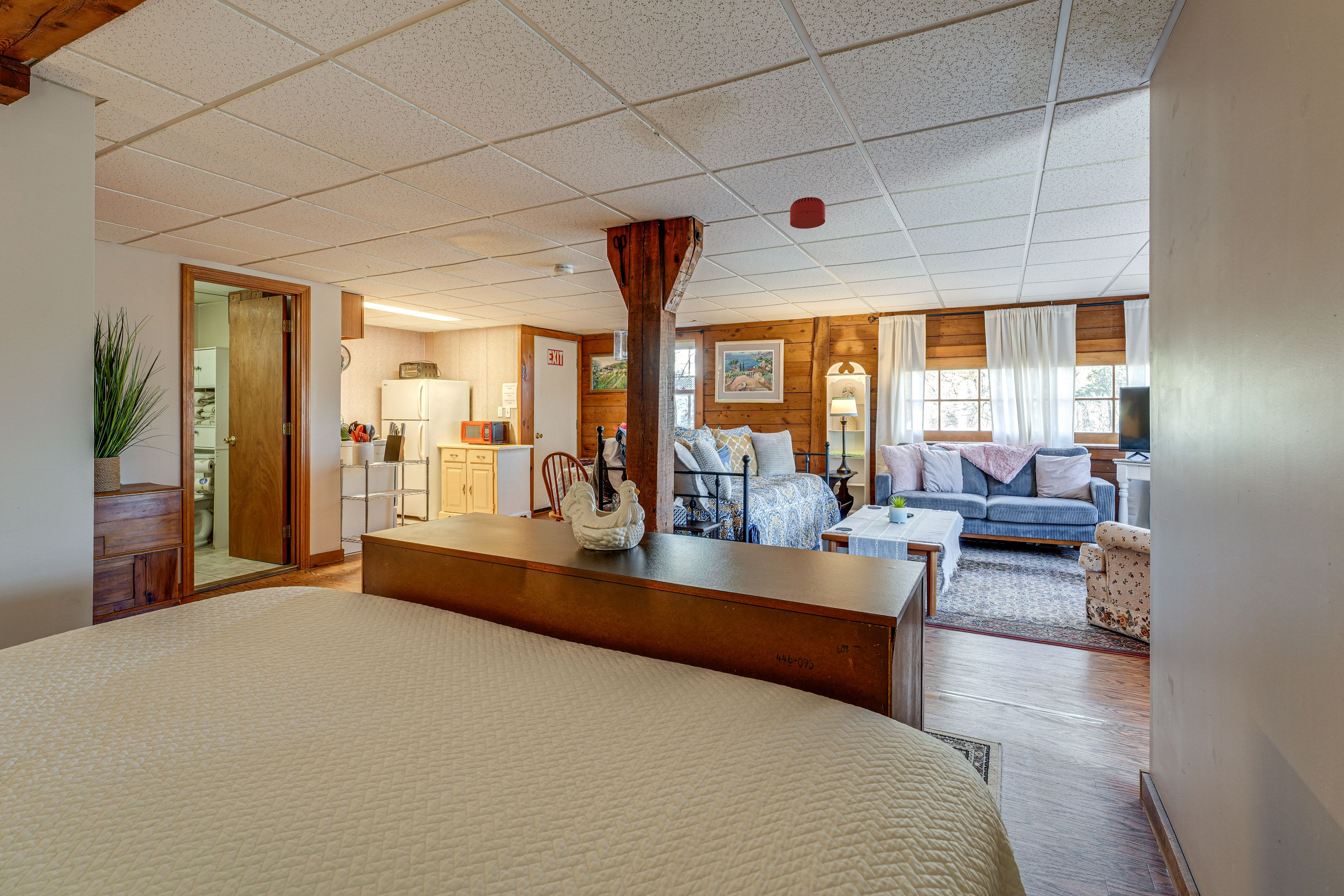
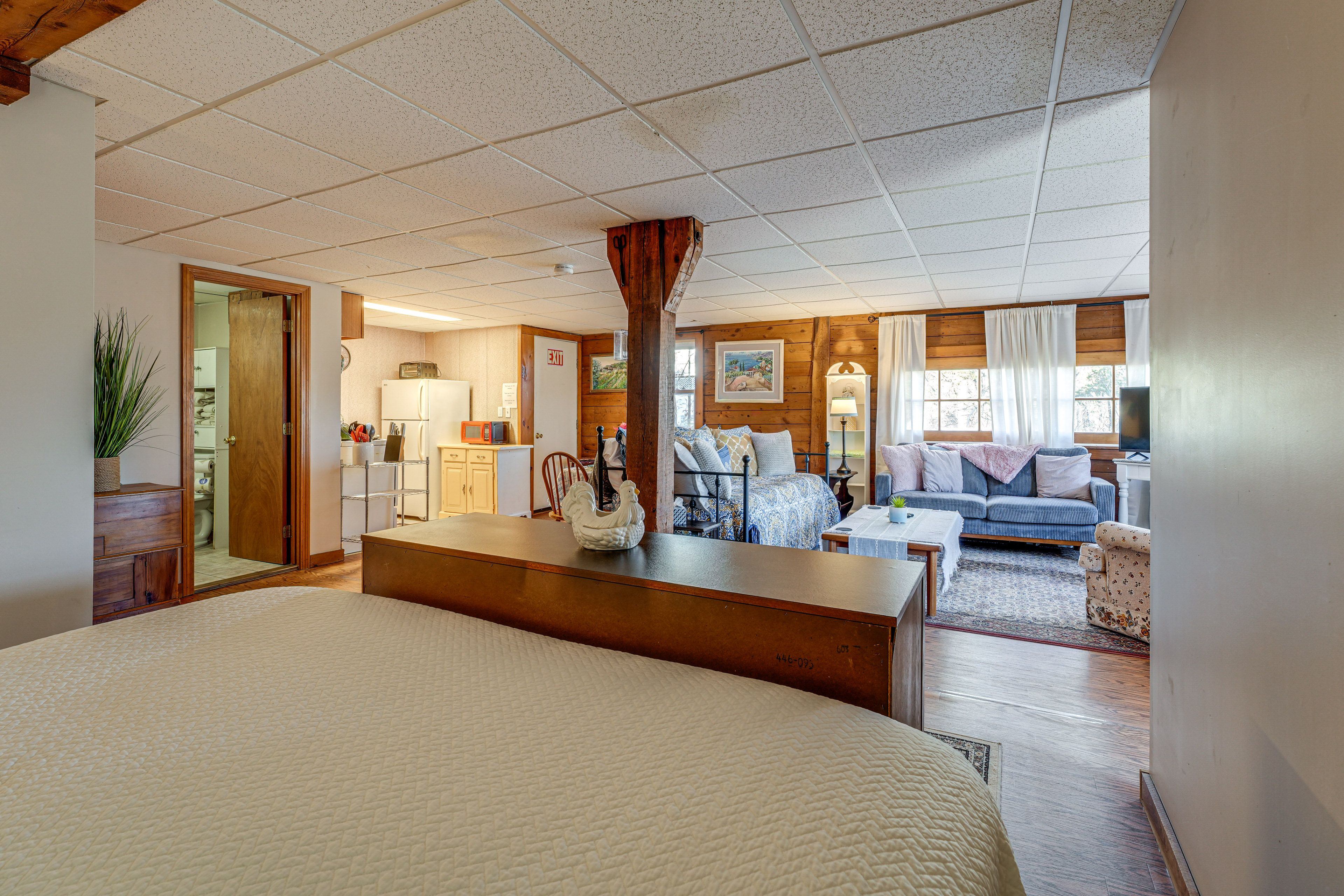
- smoke detector (807, 212)
